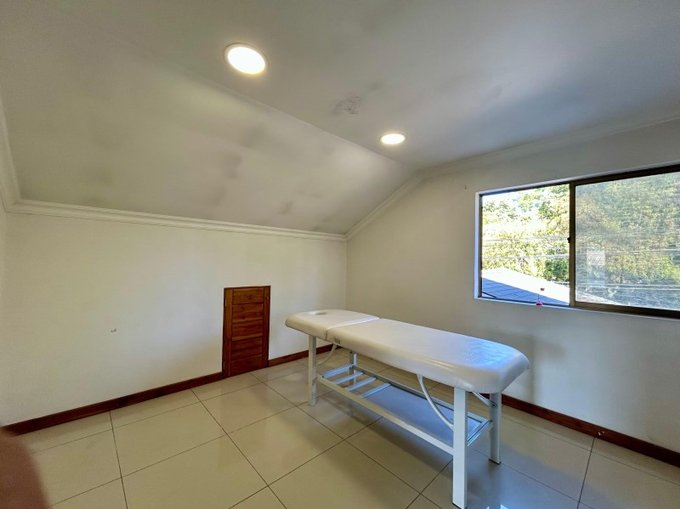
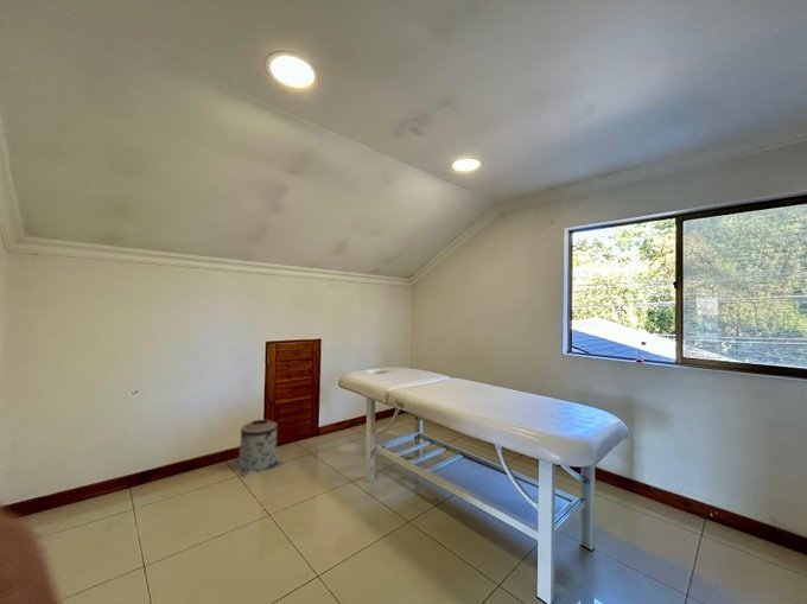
+ trash bin (259, 443)
